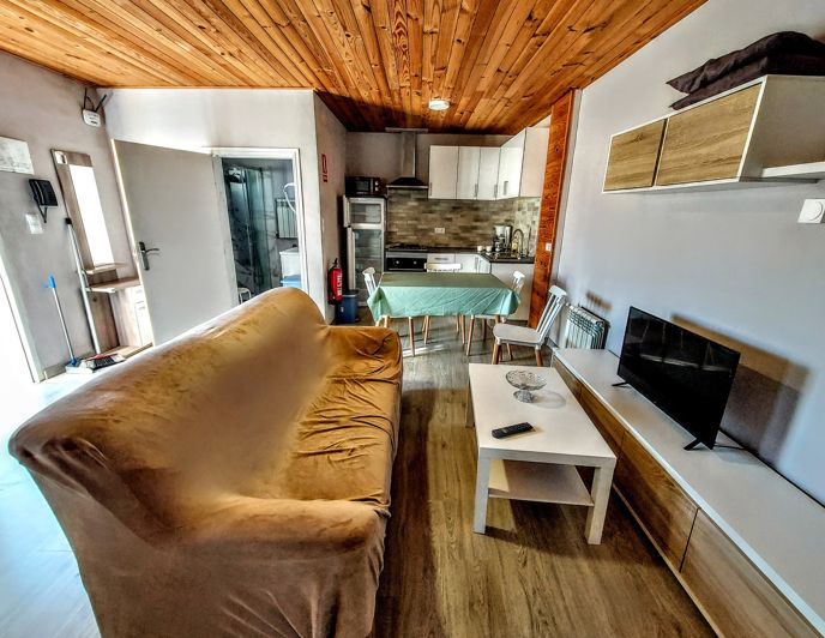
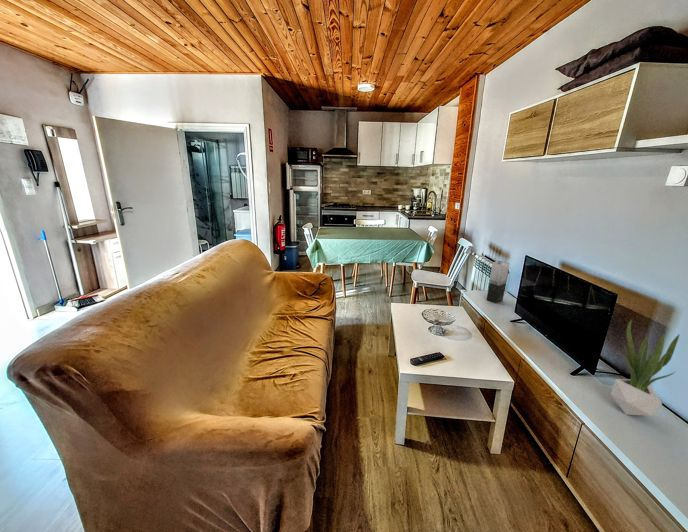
+ potted plant (643, 372)
+ vase (497, 281)
